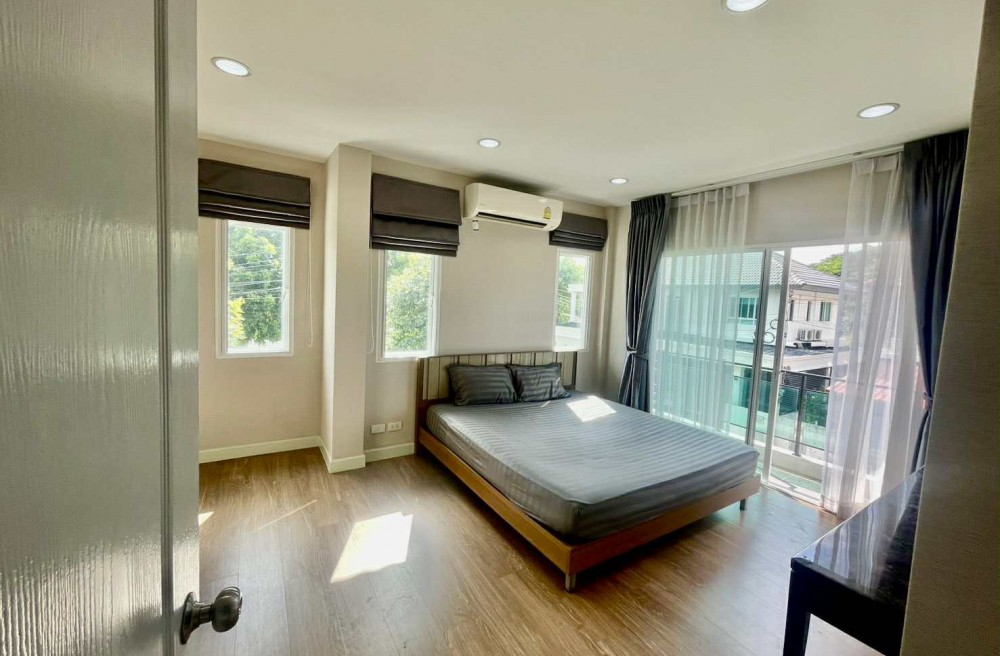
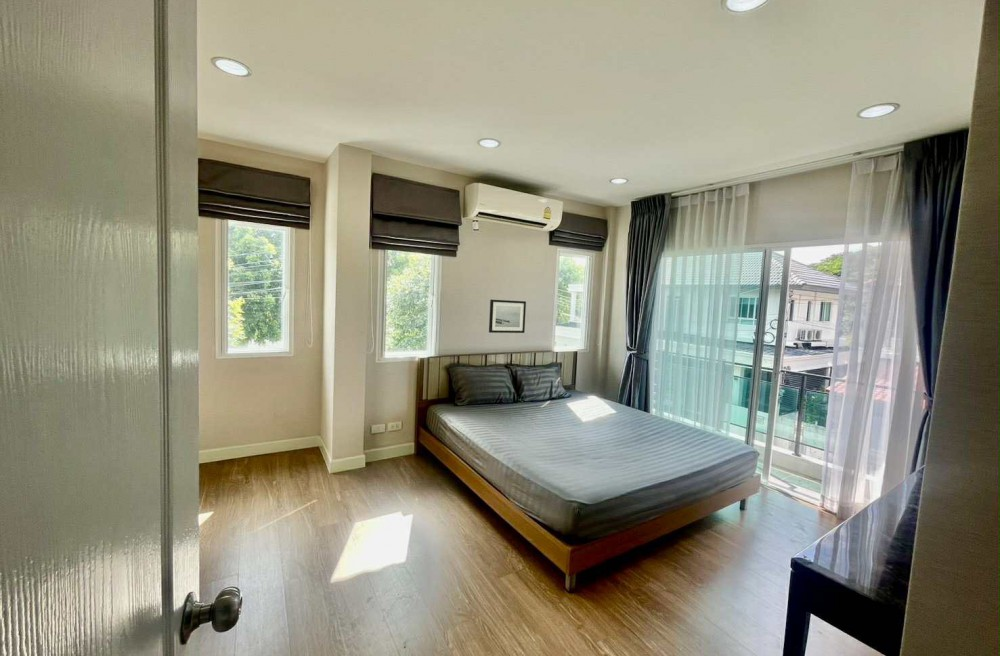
+ wall art (507, 316)
